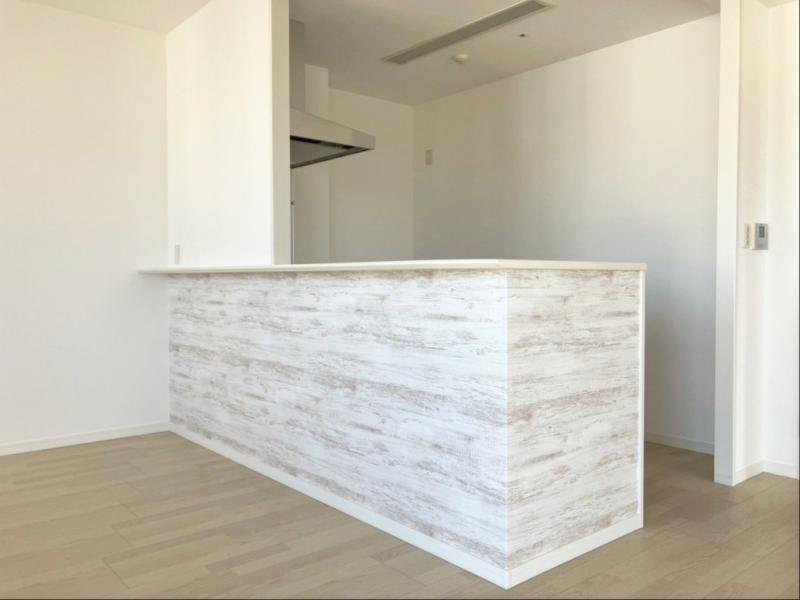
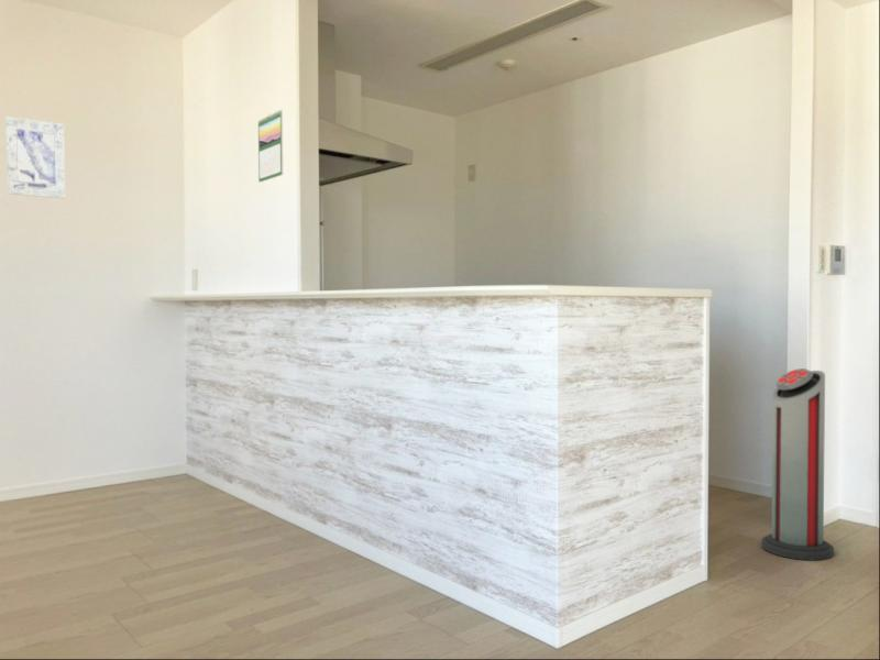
+ wall art (35, 158)
+ calendar (270, 145)
+ air purifier (798, 459)
